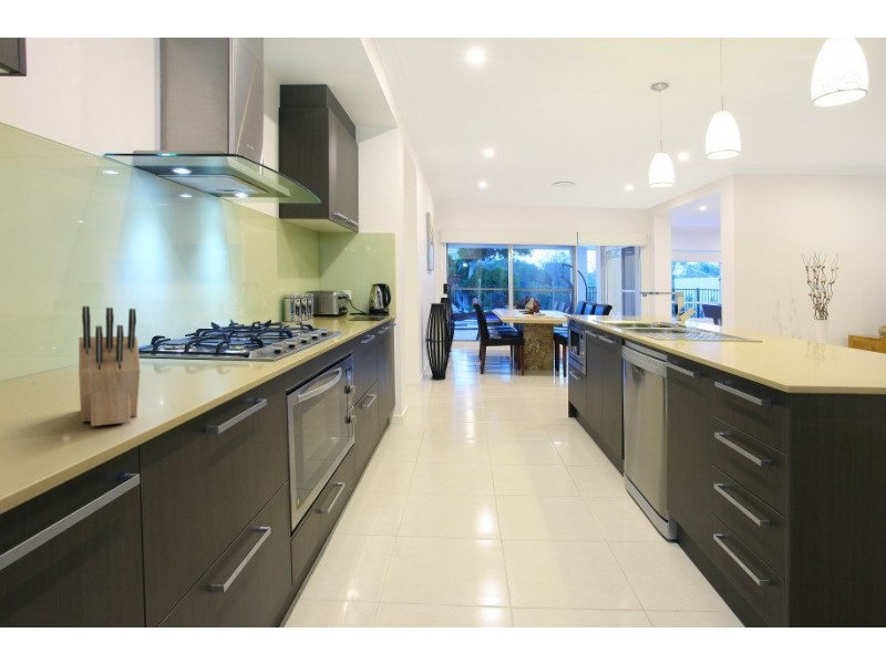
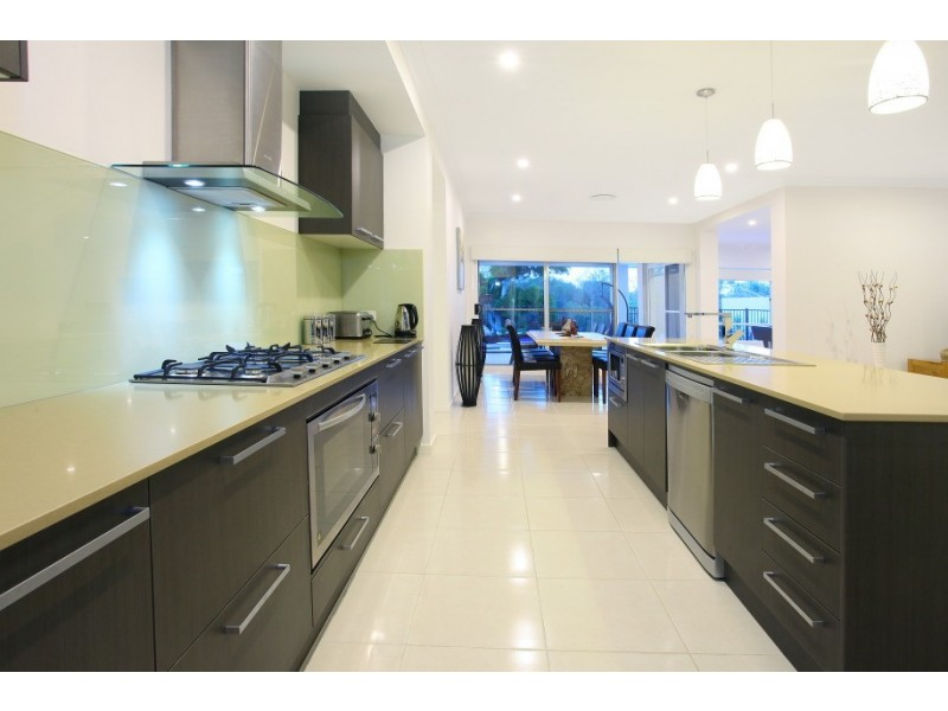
- knife block (109, 363)
